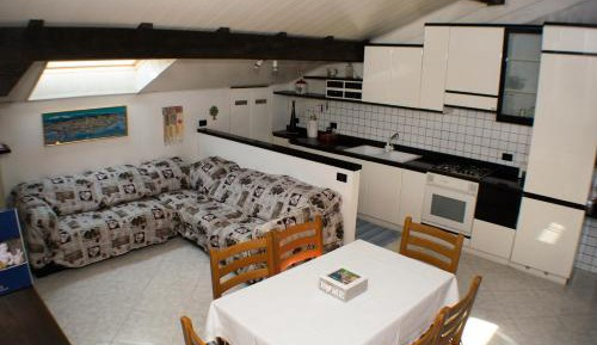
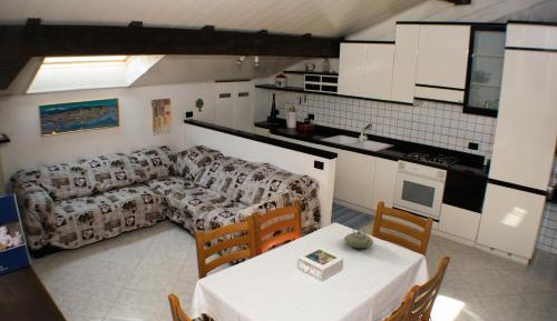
+ teapot (360, 234)
